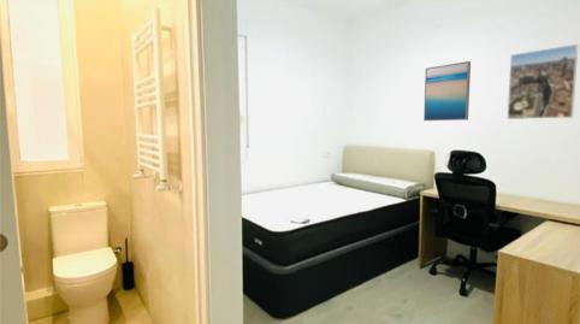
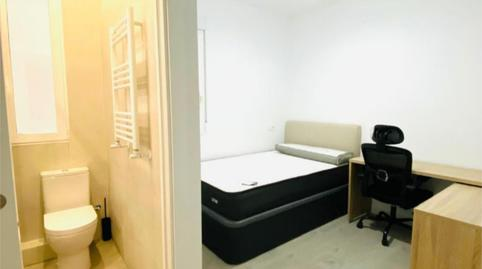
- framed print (539, 84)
- wall art (445, 93)
